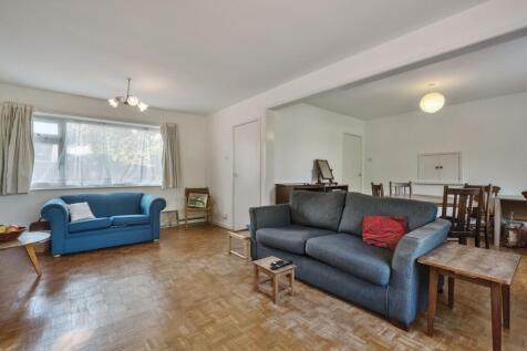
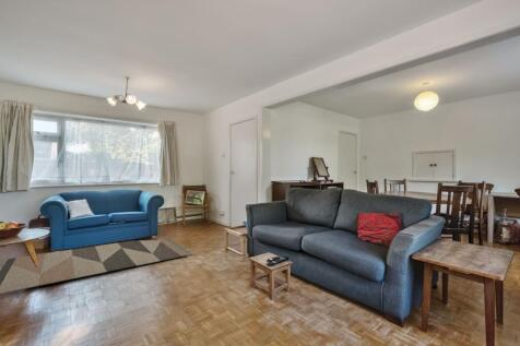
+ rug (99, 256)
